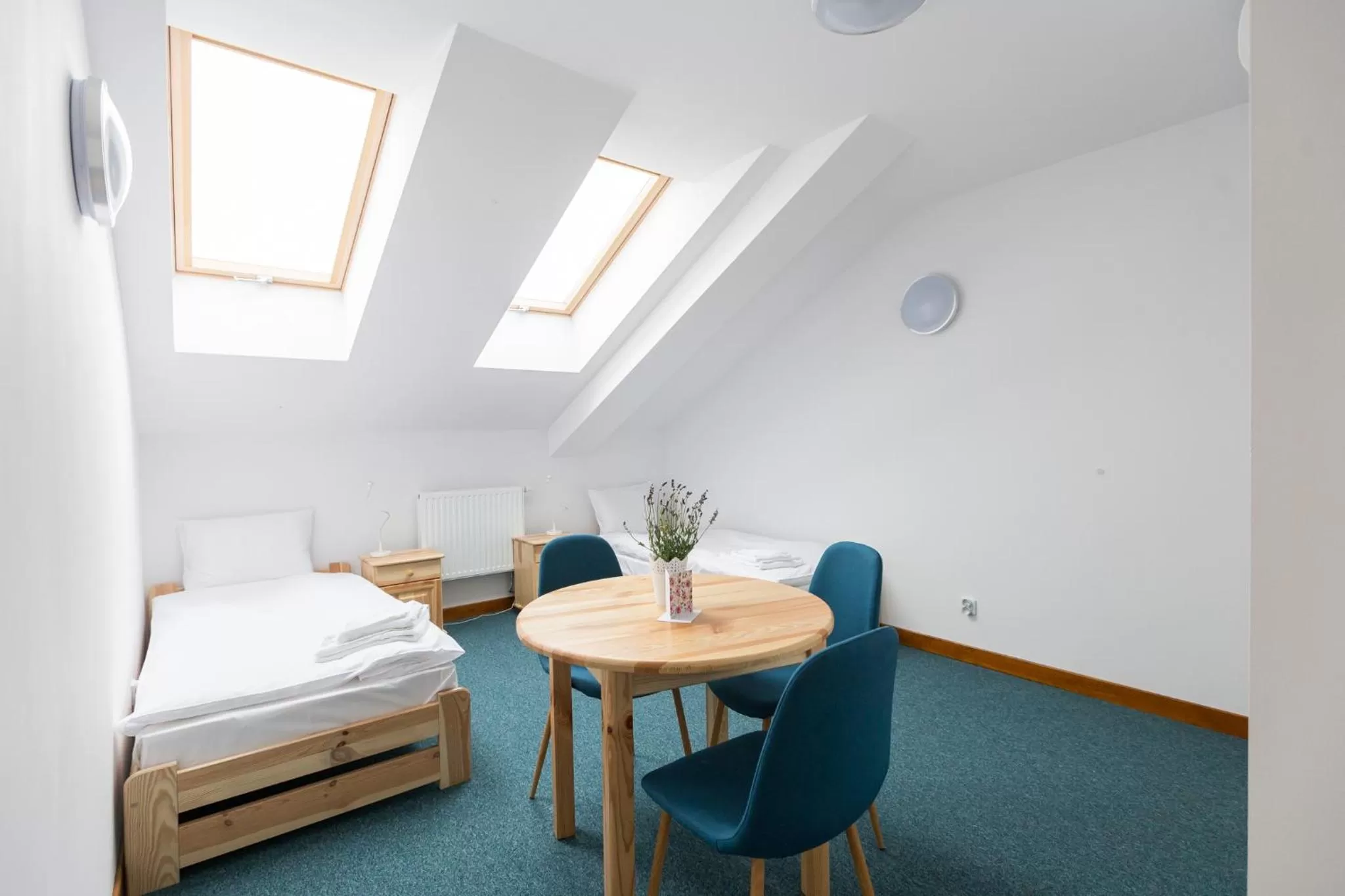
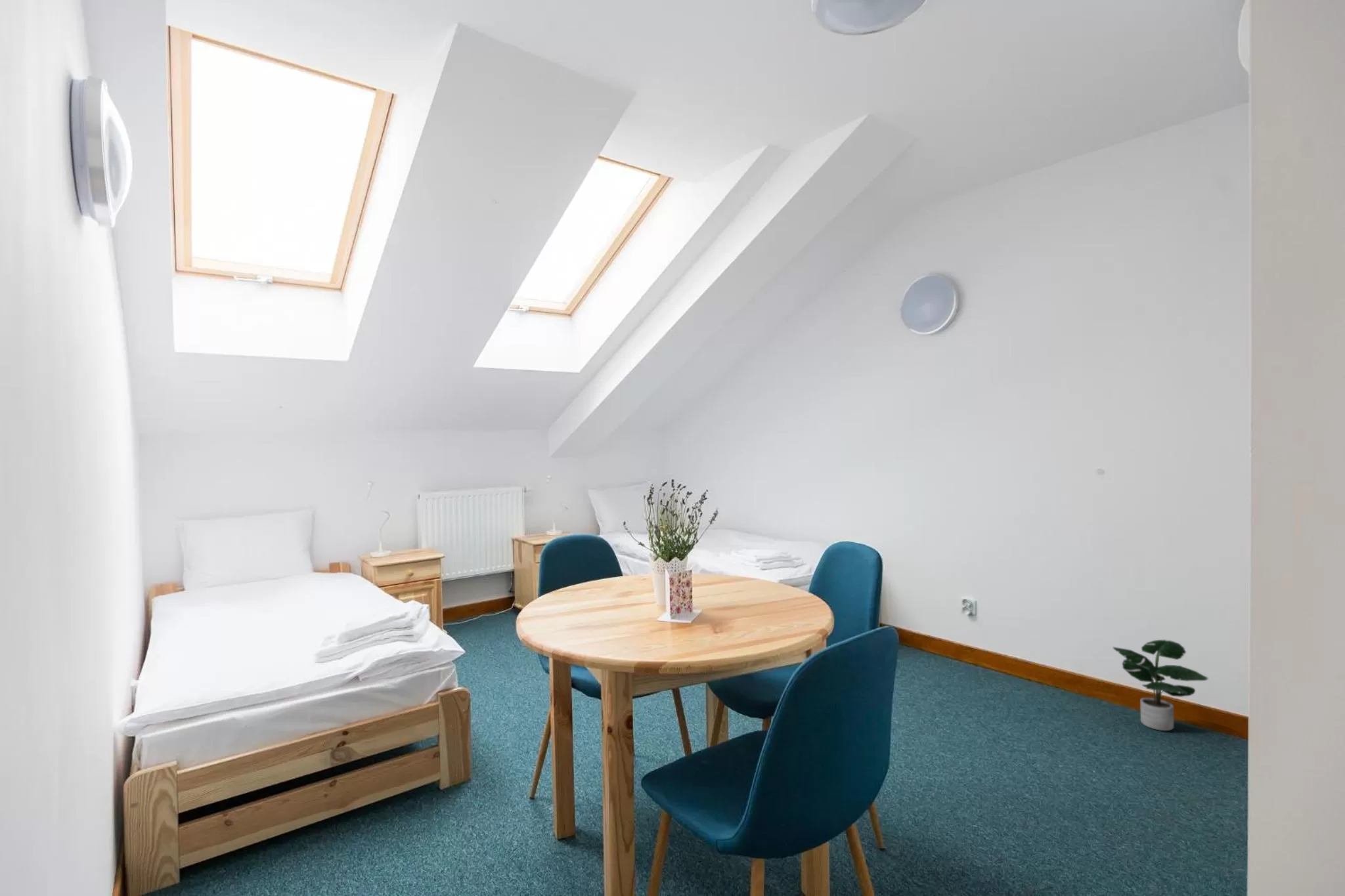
+ potted plant (1162, 687)
